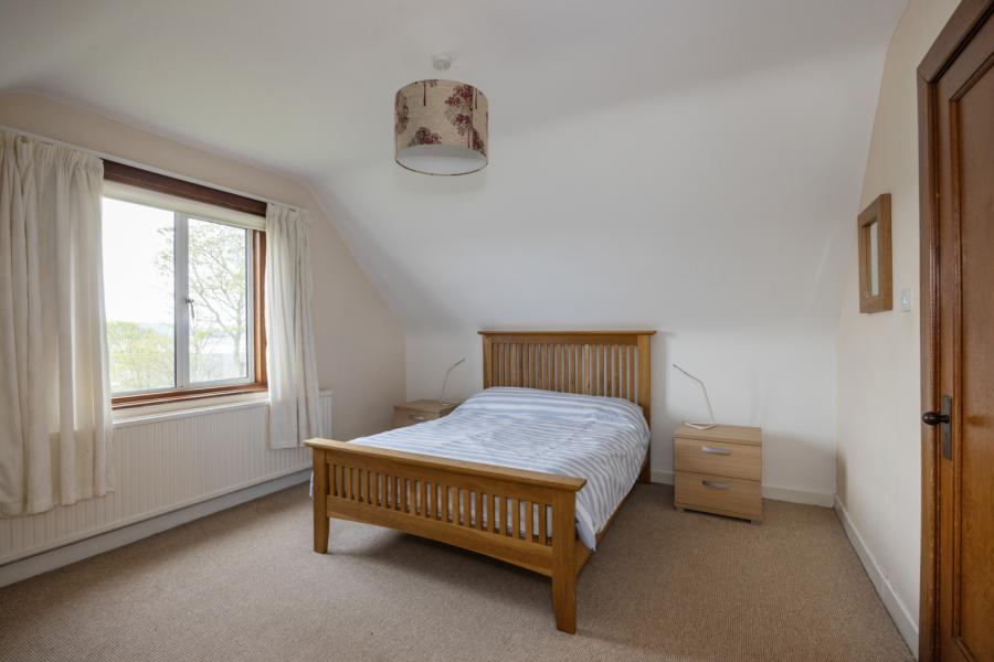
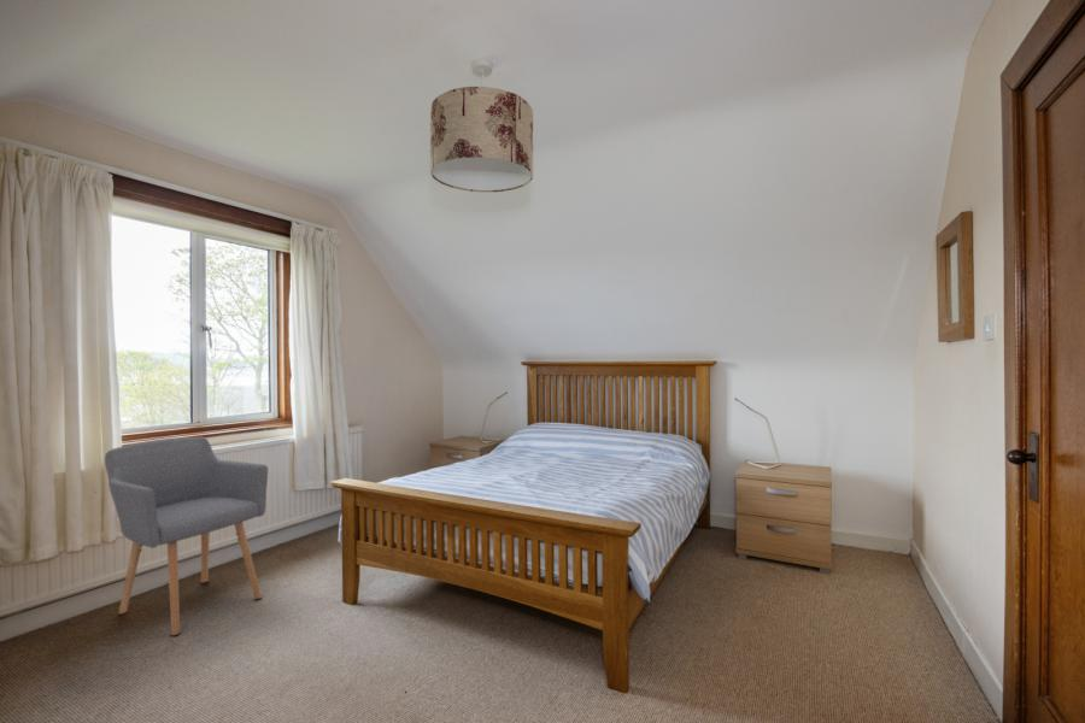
+ chair (186, 523)
